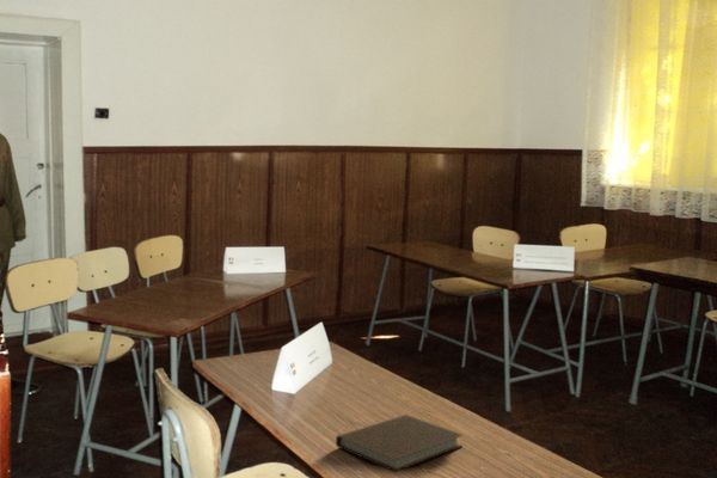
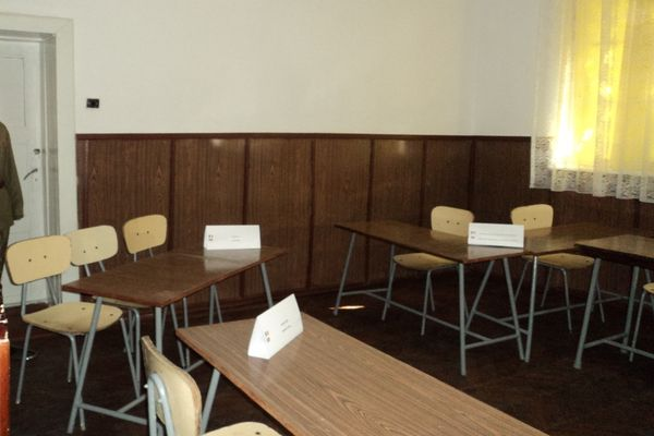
- notebook (399, 440)
